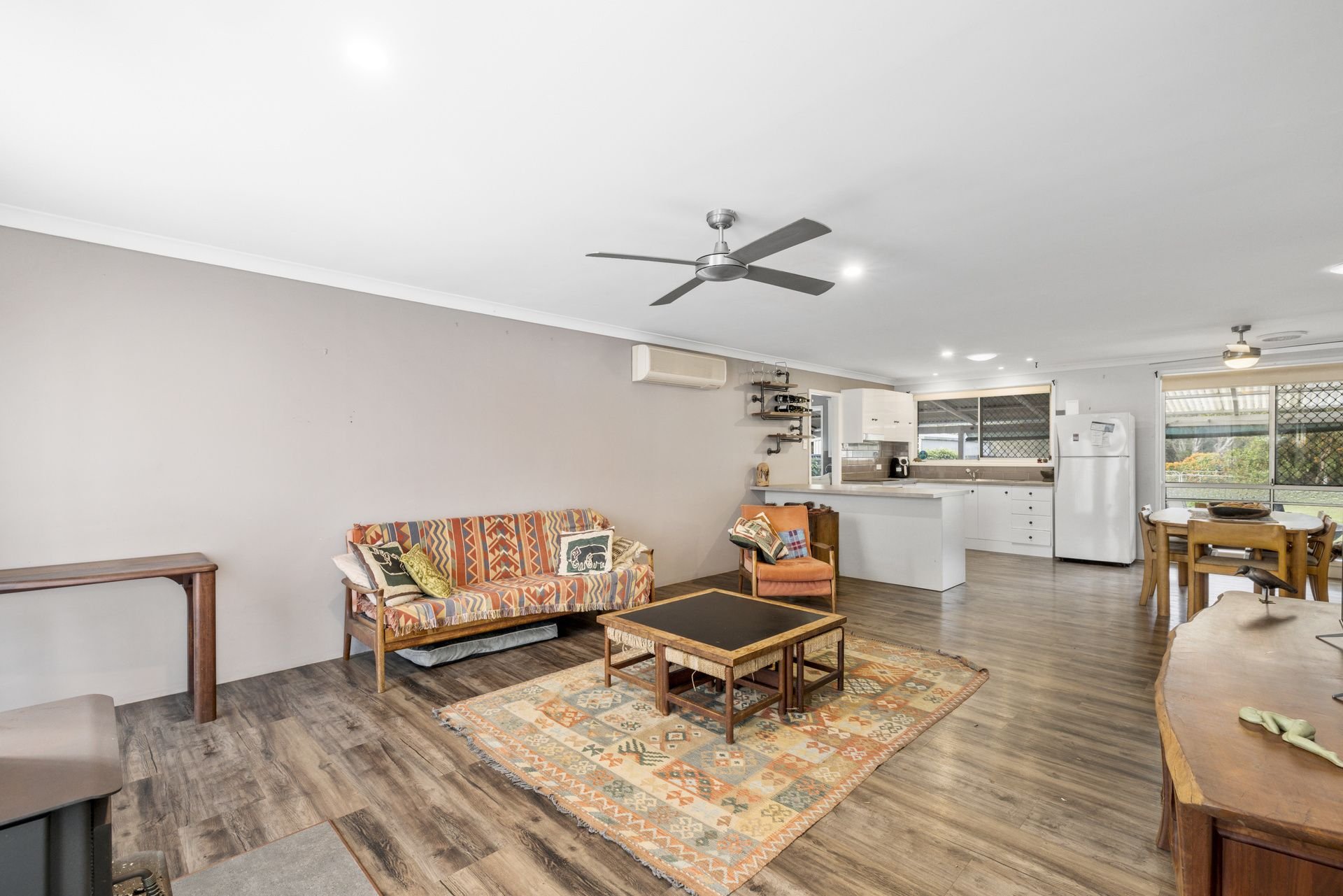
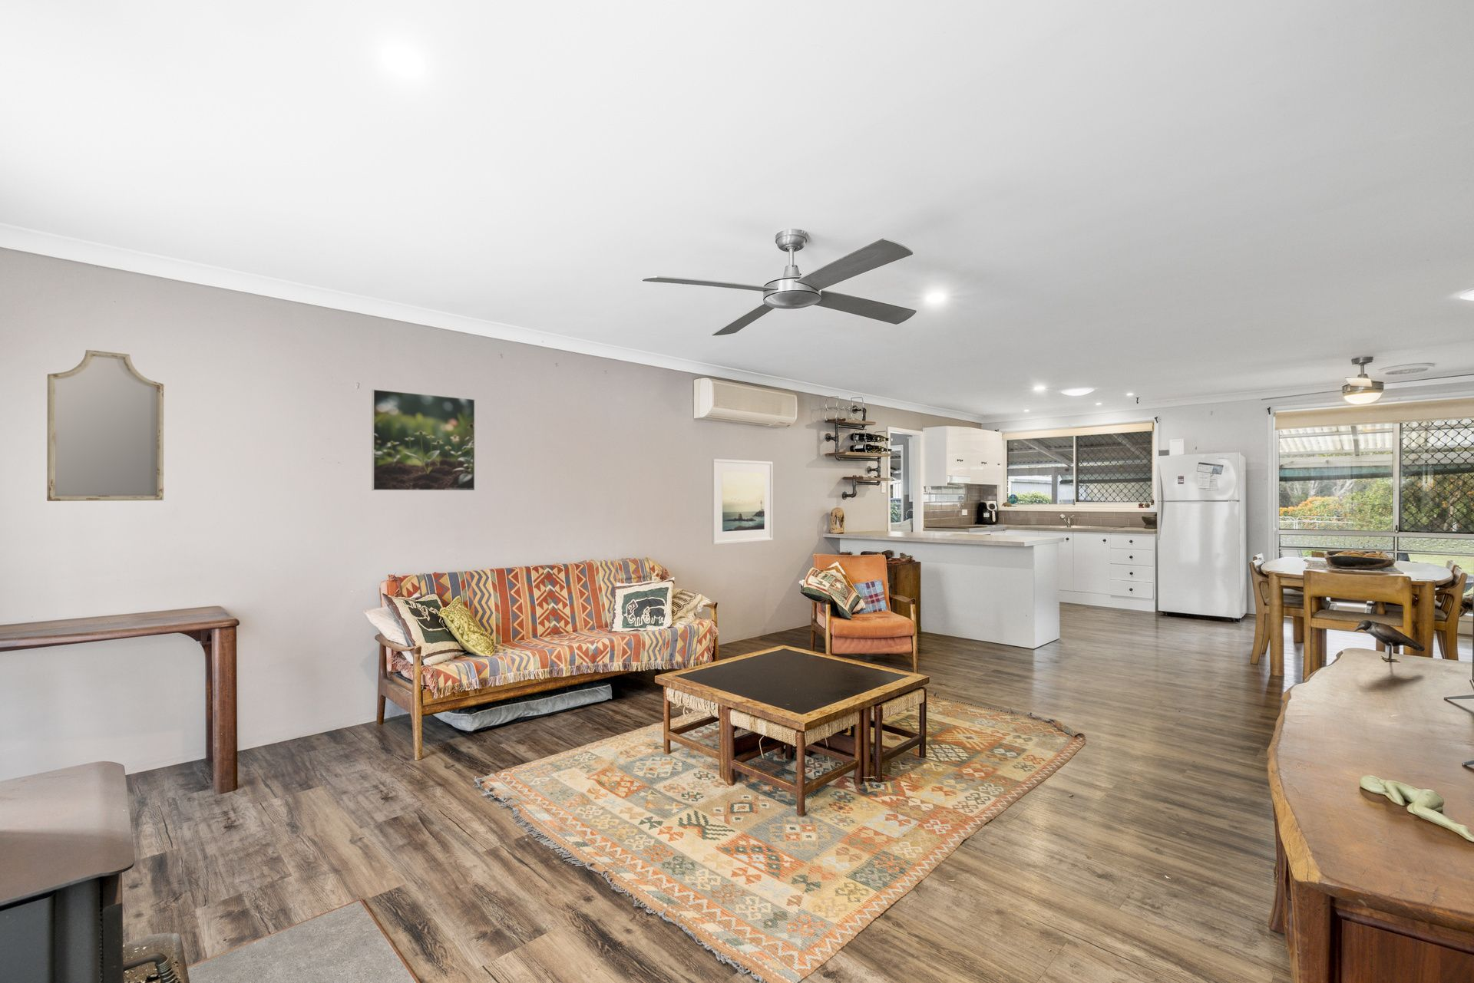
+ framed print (743, 501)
+ home mirror (108, 426)
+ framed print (426, 442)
